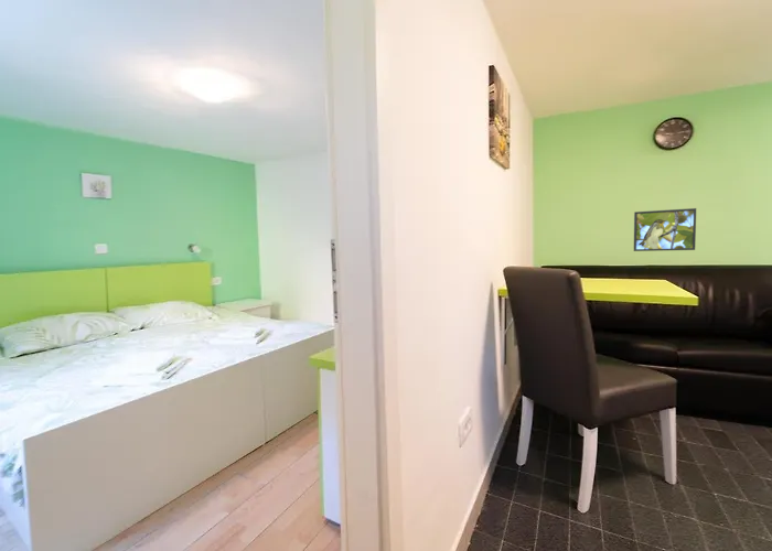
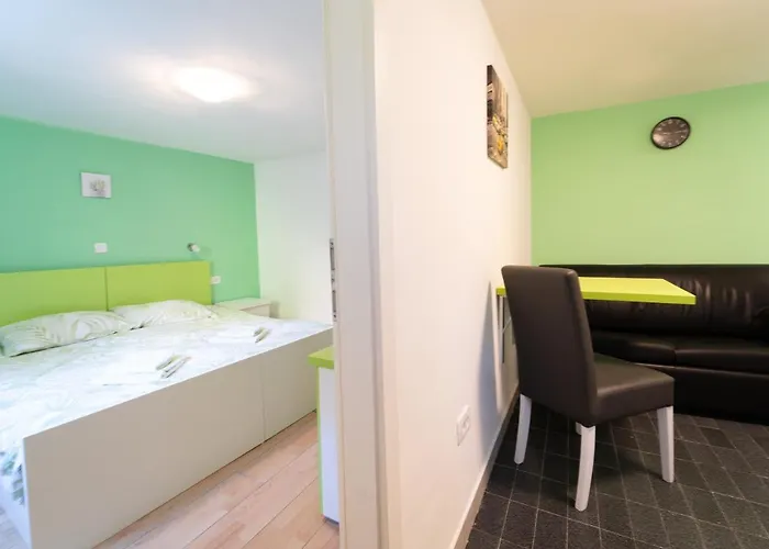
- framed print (663, 230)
